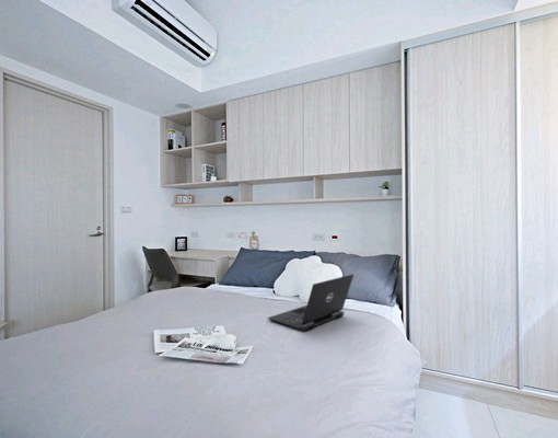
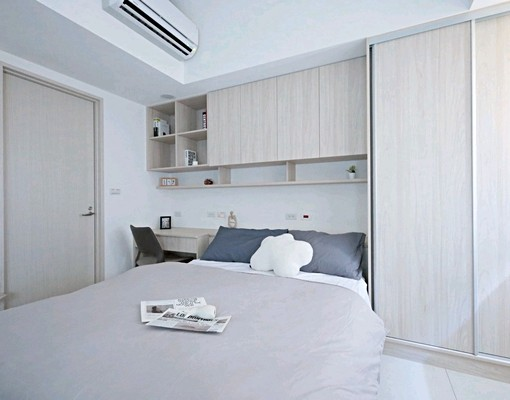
- laptop (311, 297)
